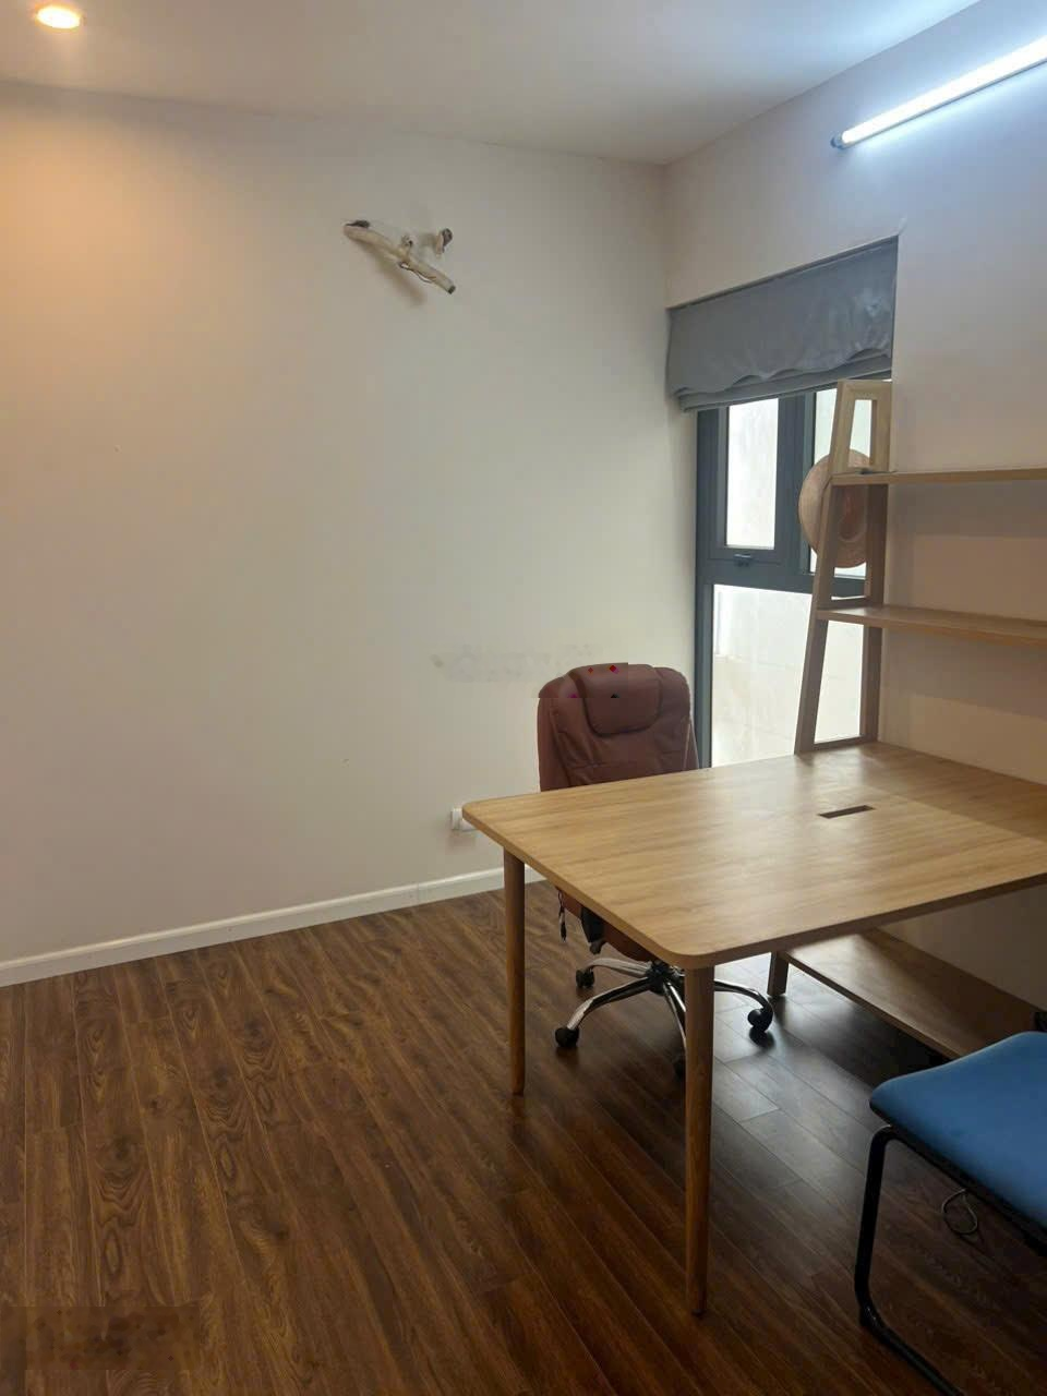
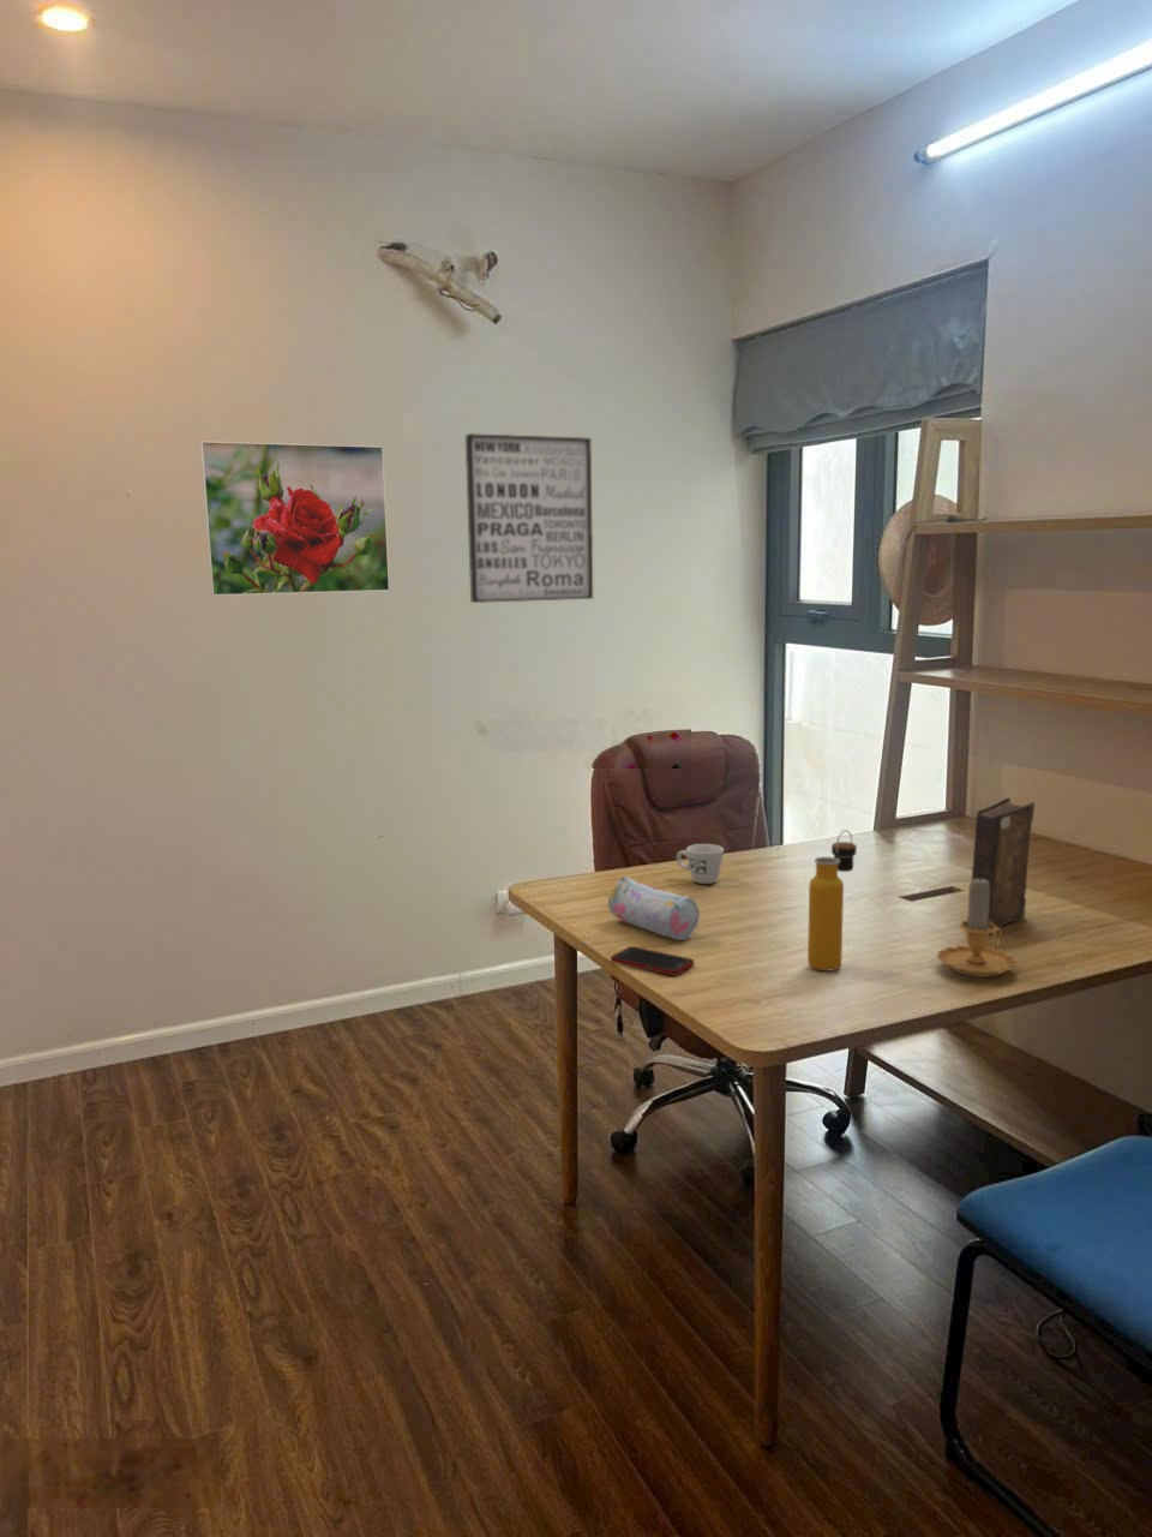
+ book (997, 863)
+ pencil case (652, 906)
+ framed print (298, 519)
+ wall art (530, 519)
+ cell phone (651, 961)
+ candle (981, 920)
+ water bottle (833, 898)
+ mug (698, 863)
